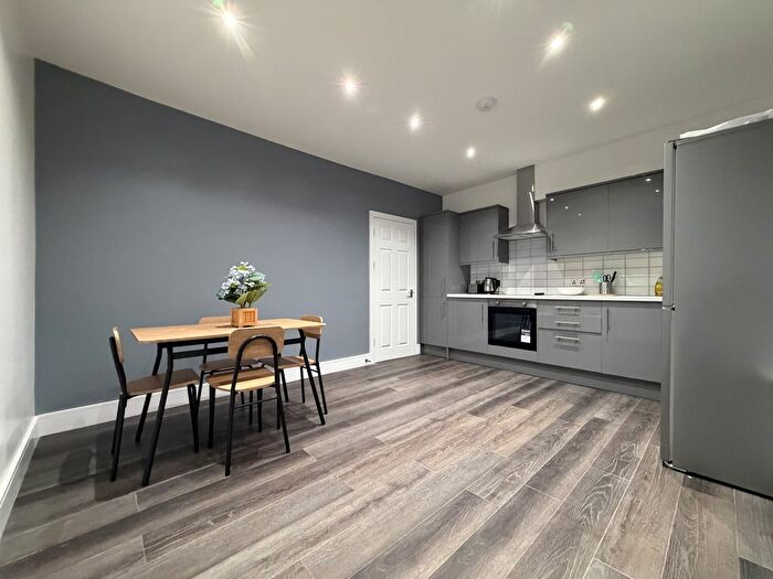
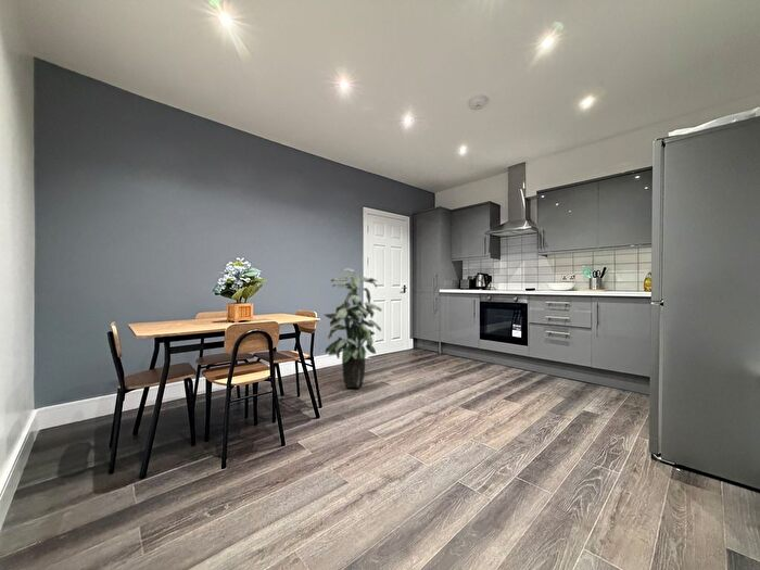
+ indoor plant (351, 327)
